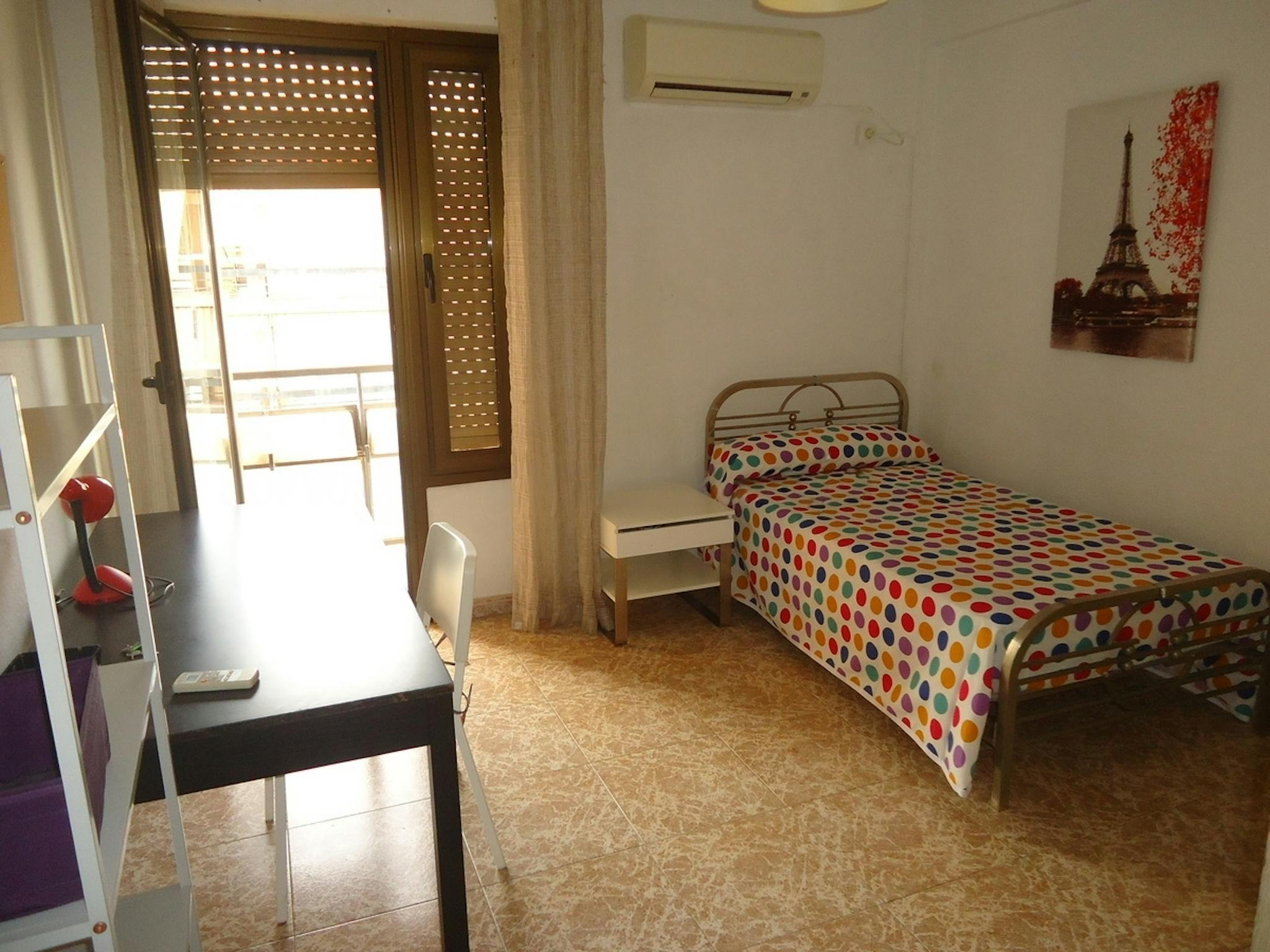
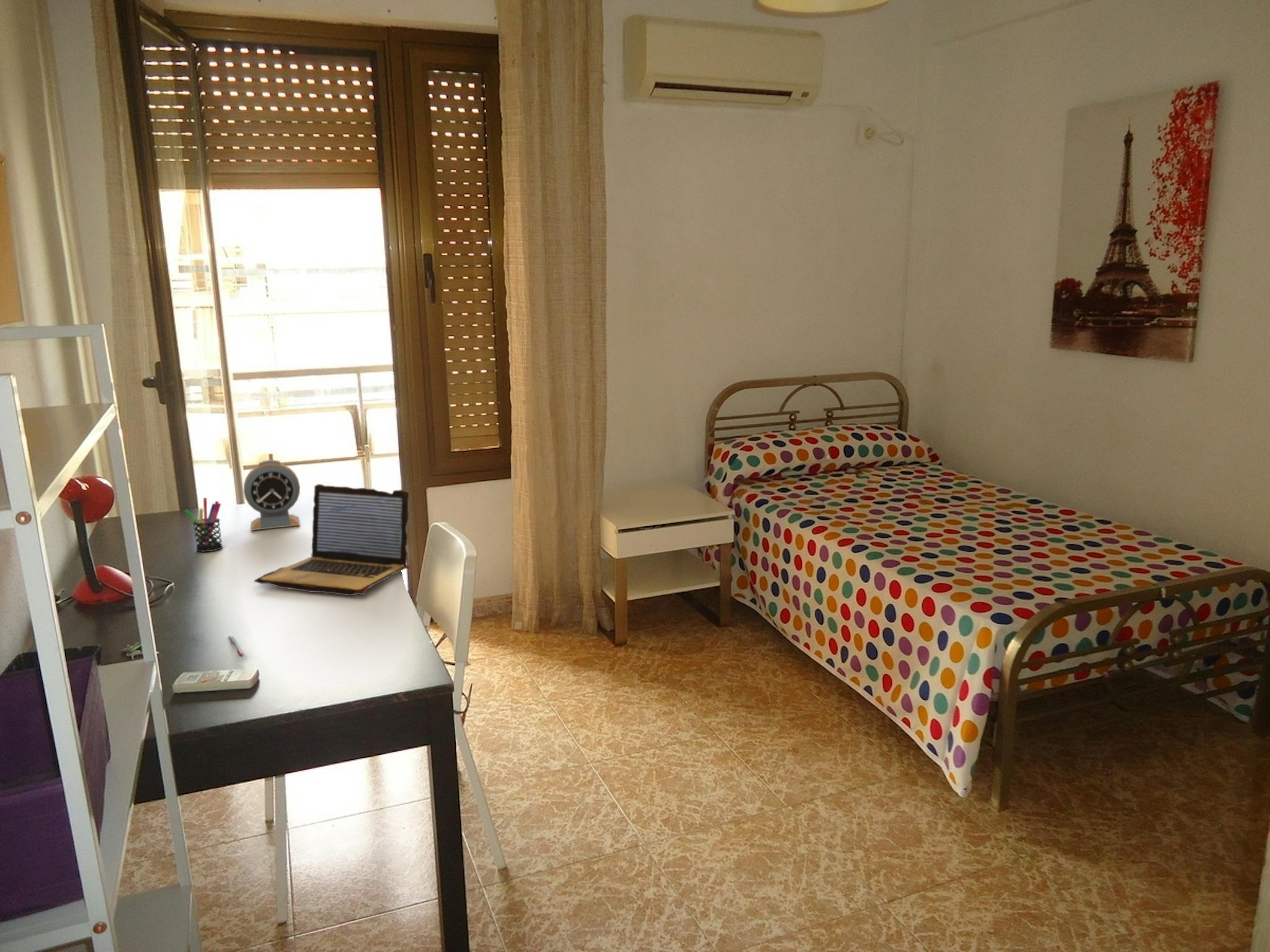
+ pen (235, 645)
+ pen holder (203, 524)
+ laptop (334, 537)
+ alarm clock (272, 492)
